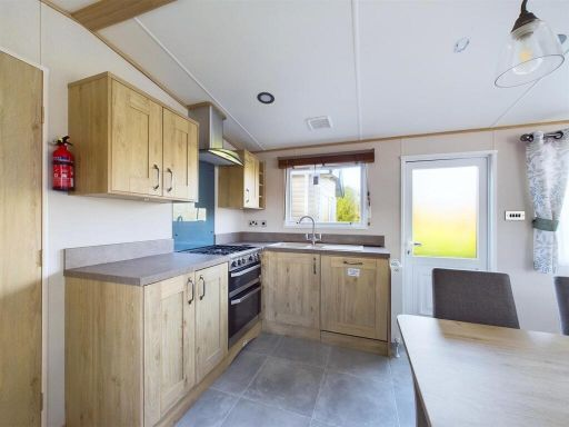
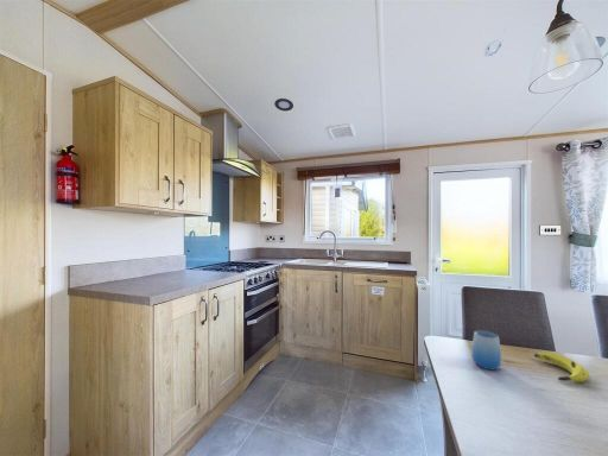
+ banana (556, 363)
+ cup (486, 349)
